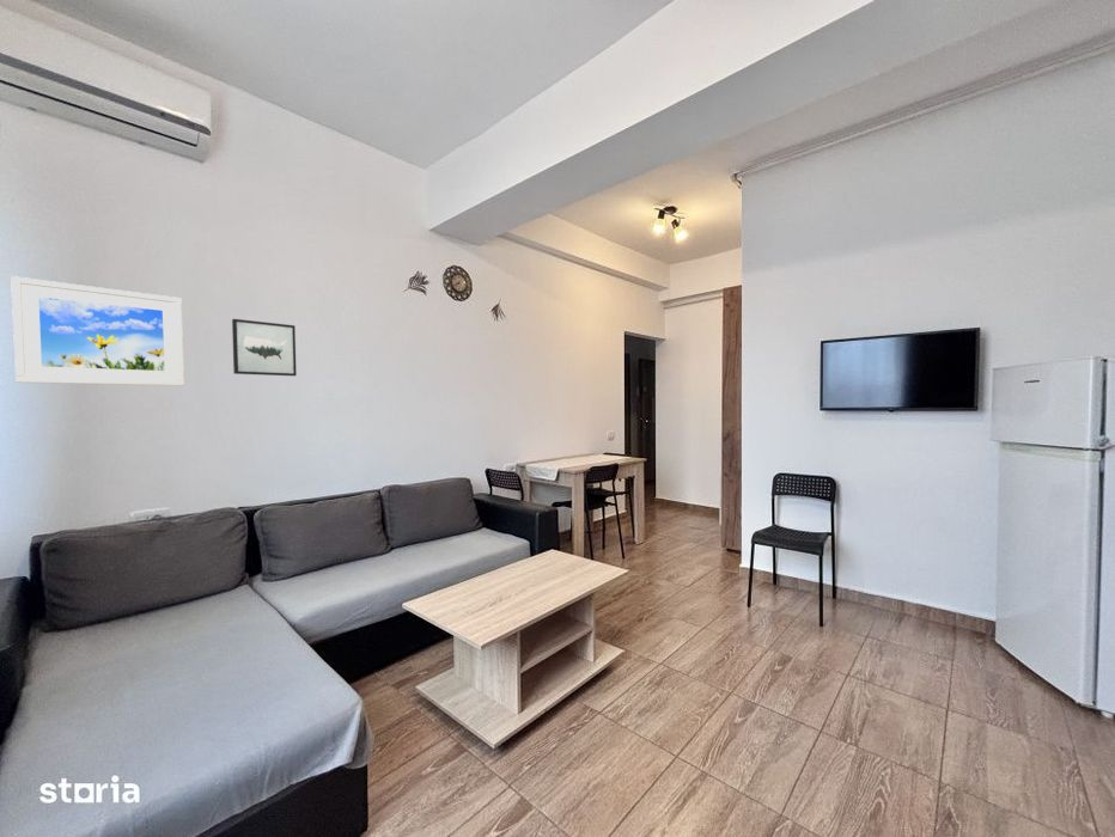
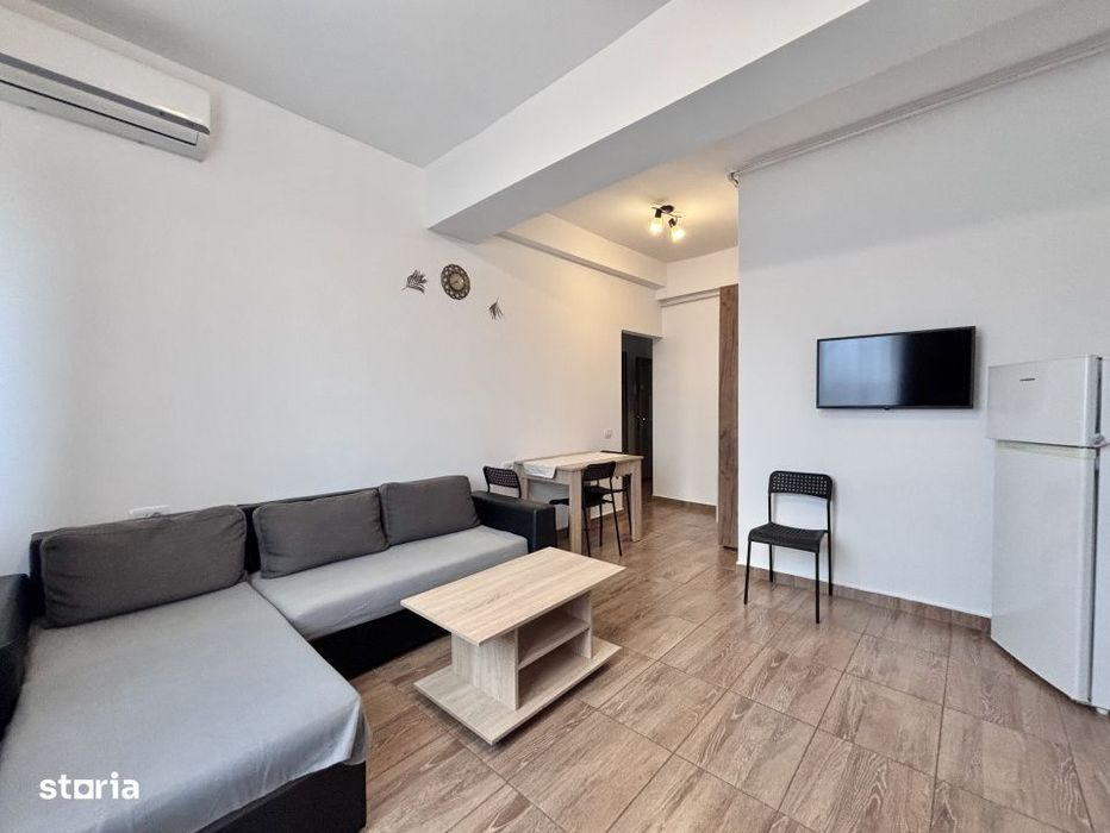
- wall art (264, 348)
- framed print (105, 336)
